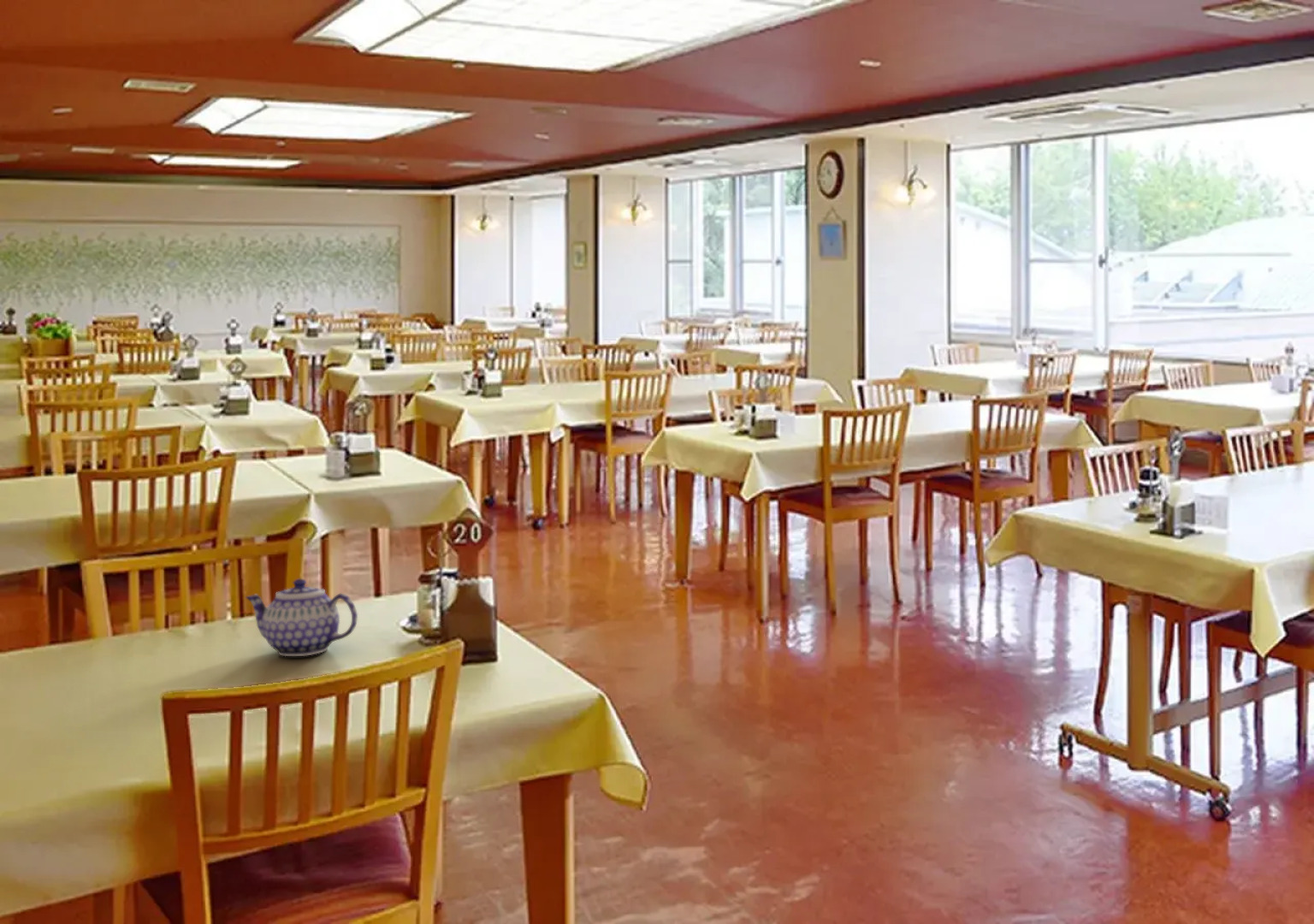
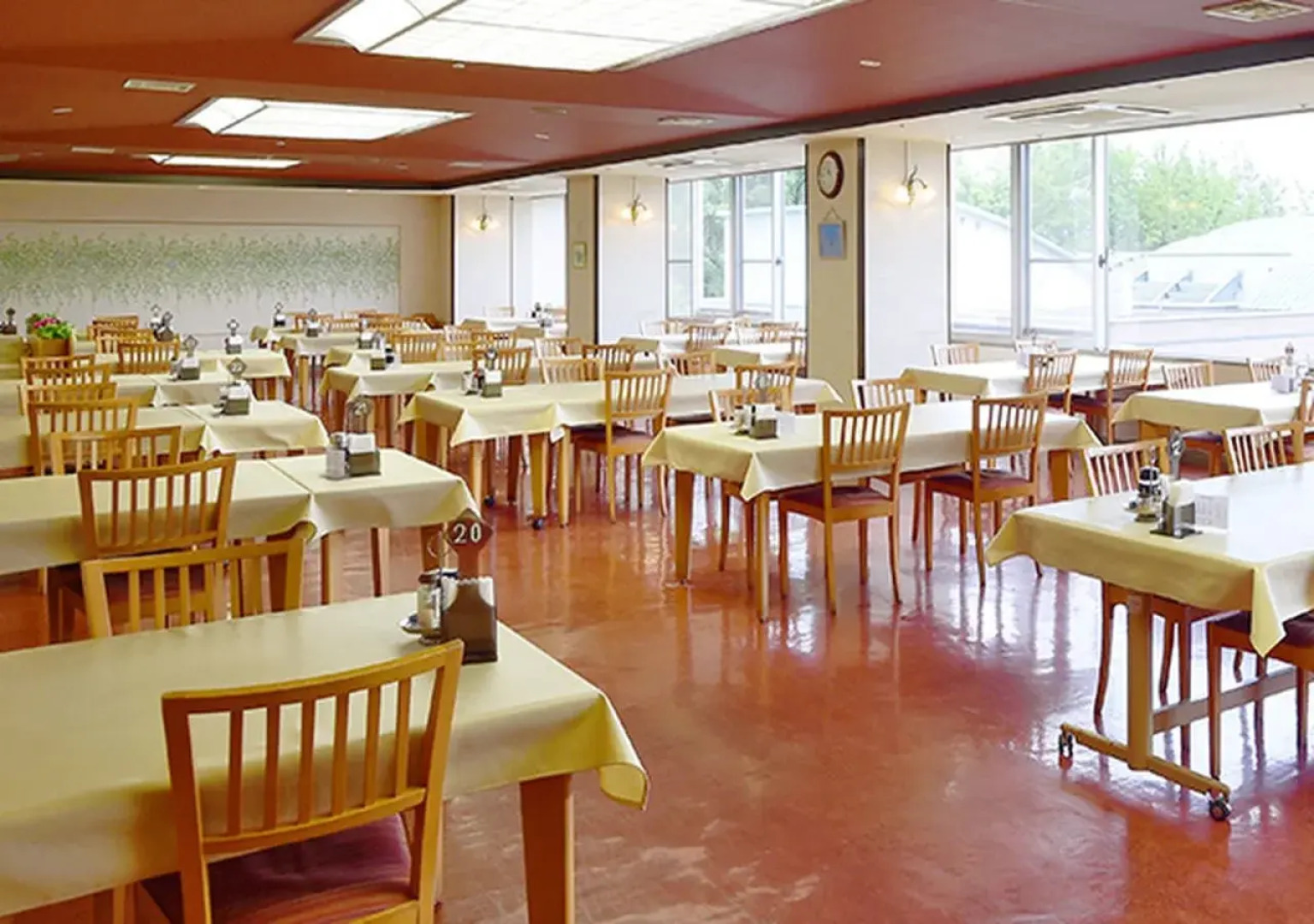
- teapot (300, 615)
